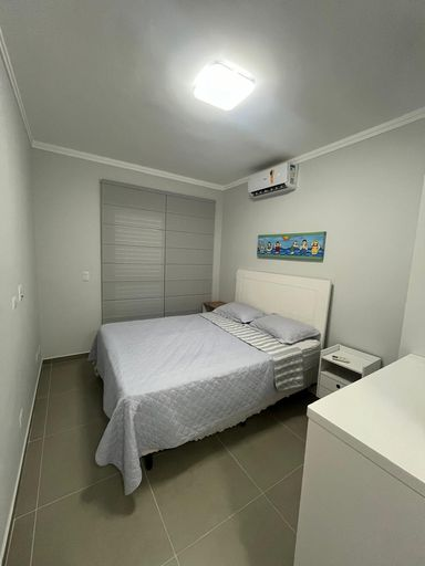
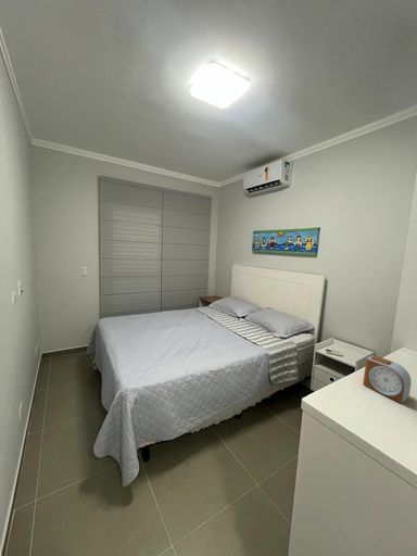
+ alarm clock (386, 376)
